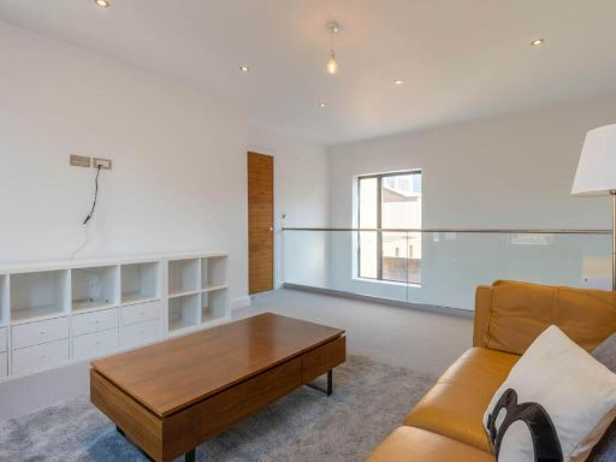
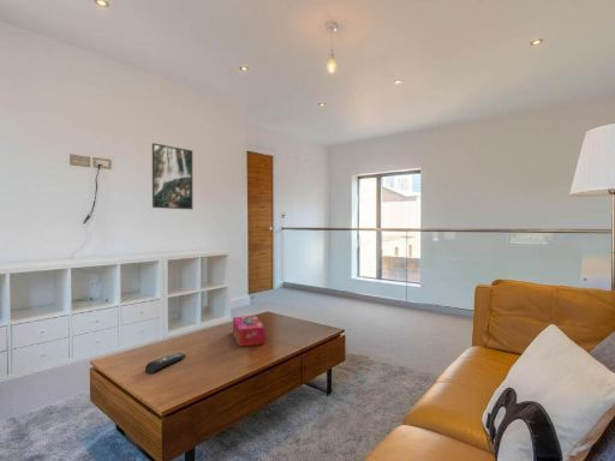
+ tissue box (247, 329)
+ remote control (166, 360)
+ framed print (173, 178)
